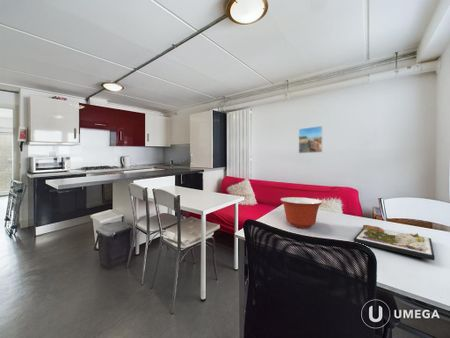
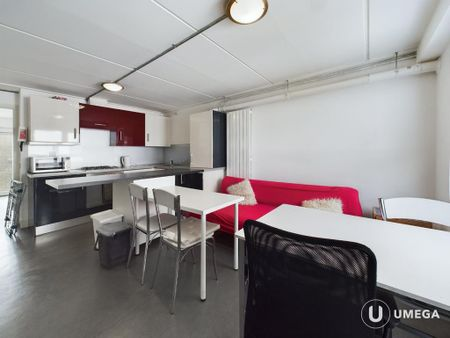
- dinner plate (392, 237)
- mixing bowl (300, 212)
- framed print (310, 140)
